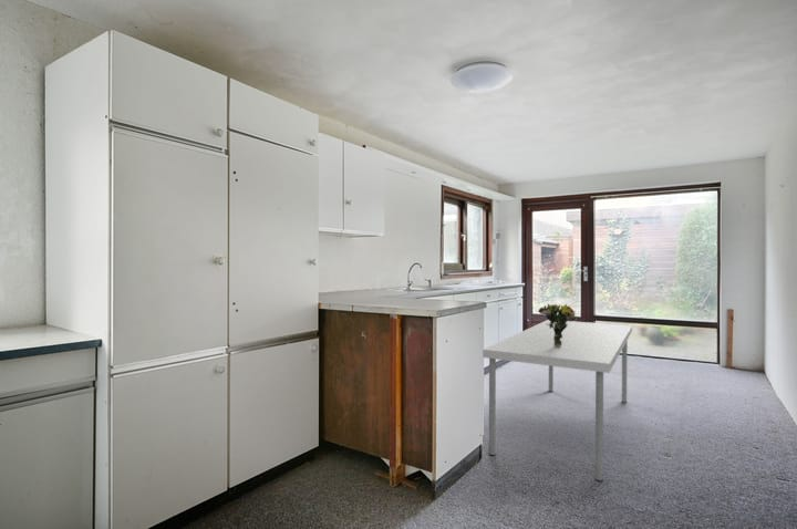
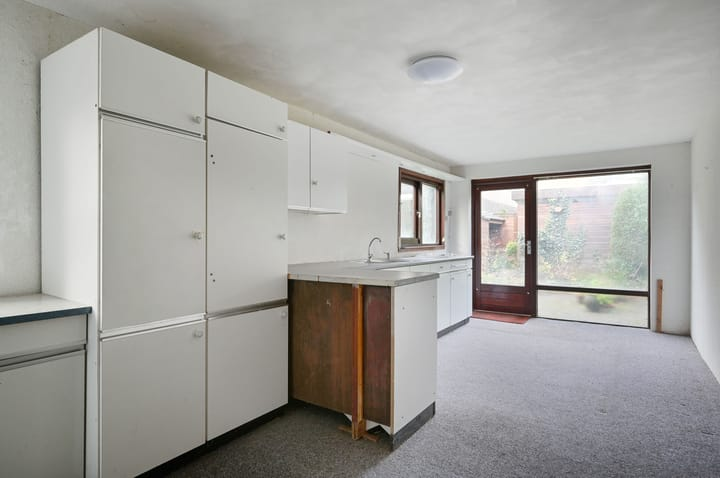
- dining table (569, 367)
- bouquet (558, 324)
